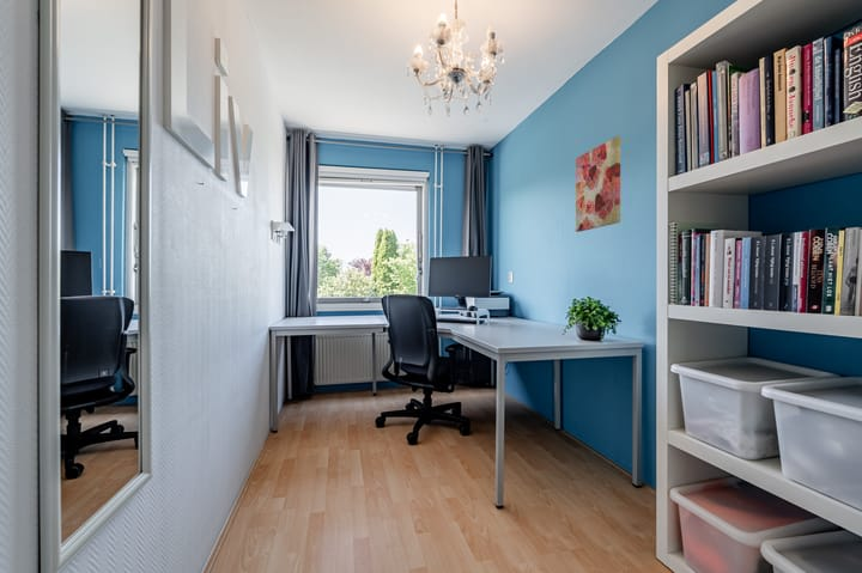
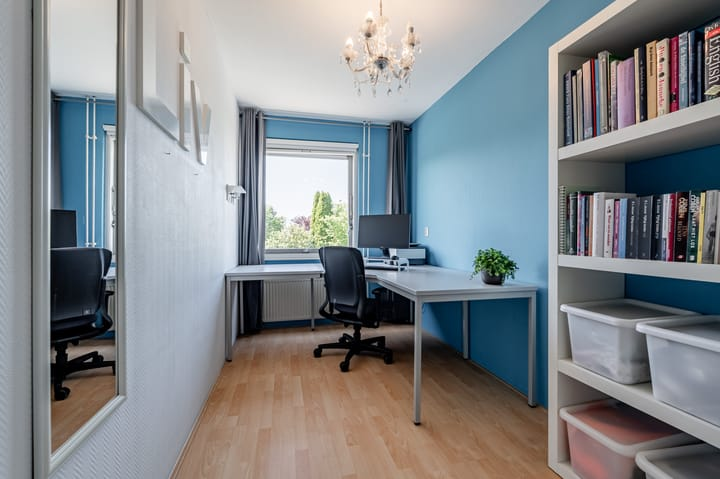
- wall art (596, 188)
